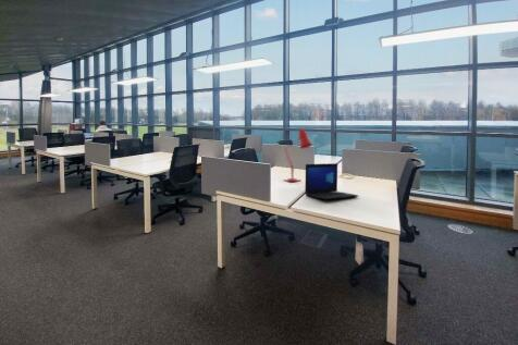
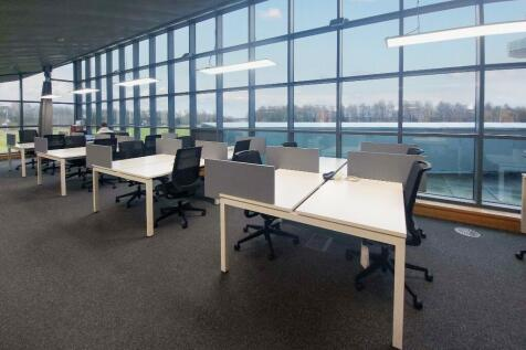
- desk lamp (288, 156)
- laptop (331, 180)
